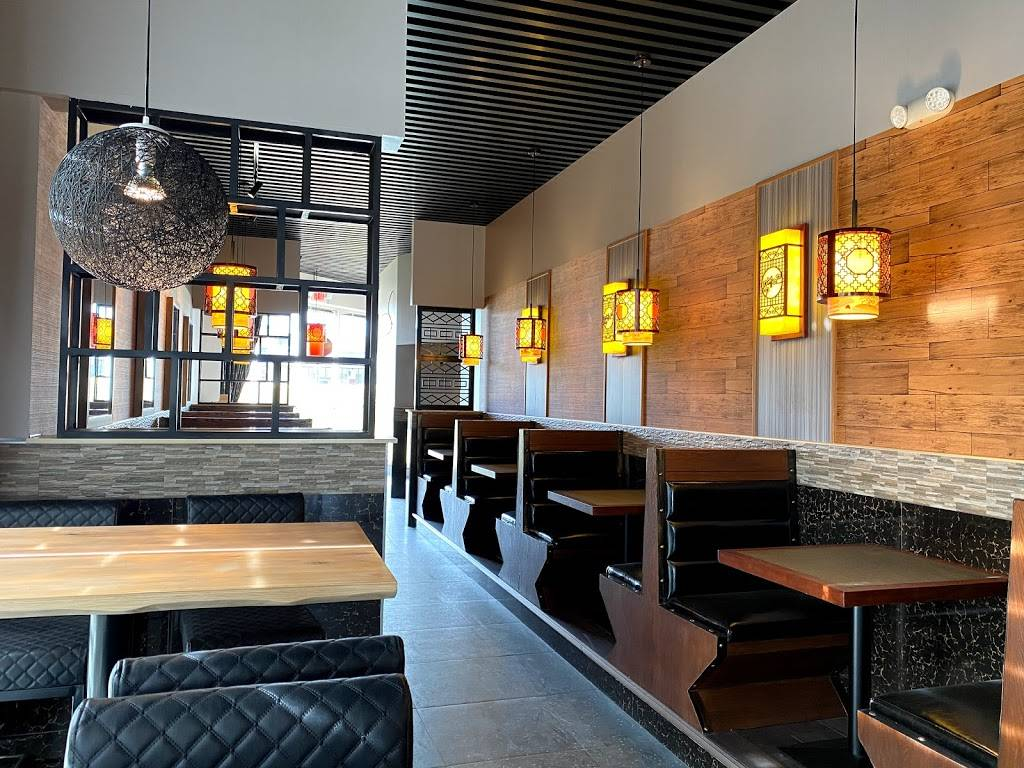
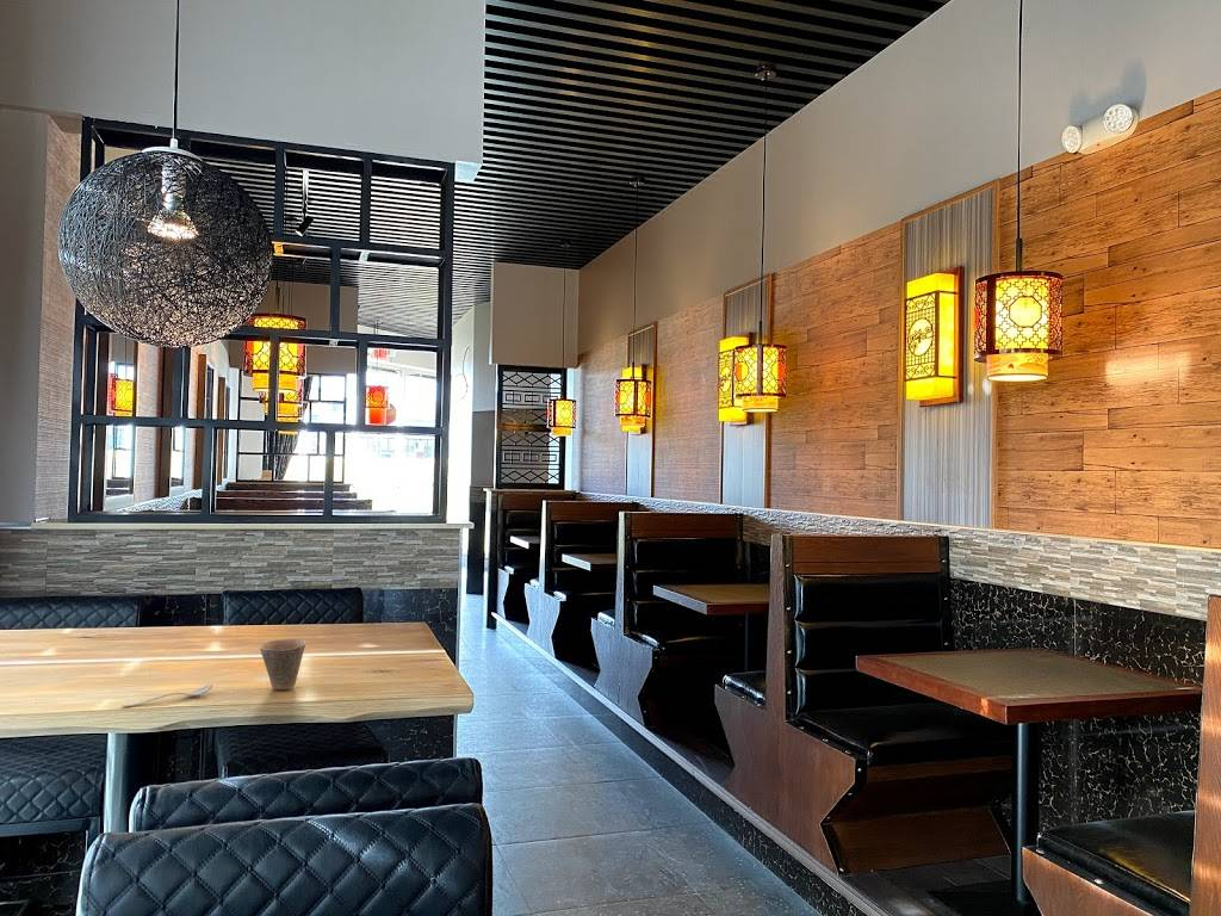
+ cup (281, 666)
+ spoon (168, 694)
